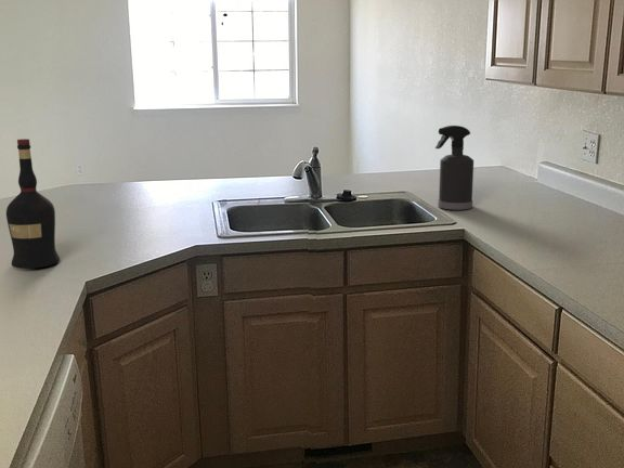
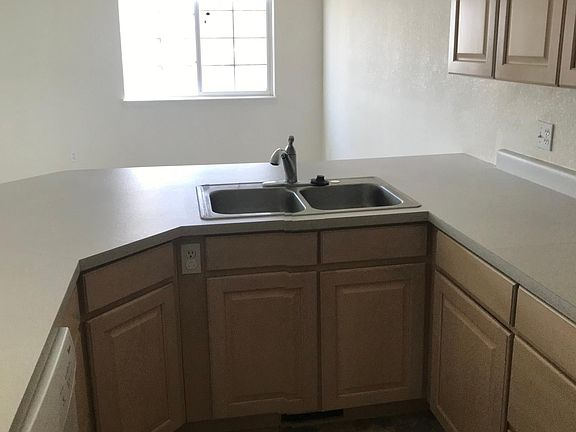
- spray bottle (455, 166)
- liquor (29, 203)
